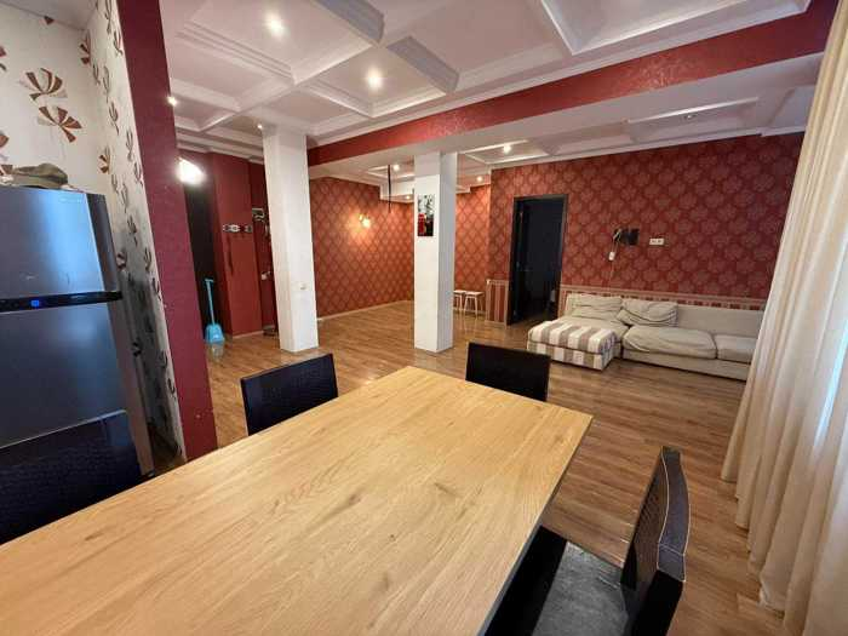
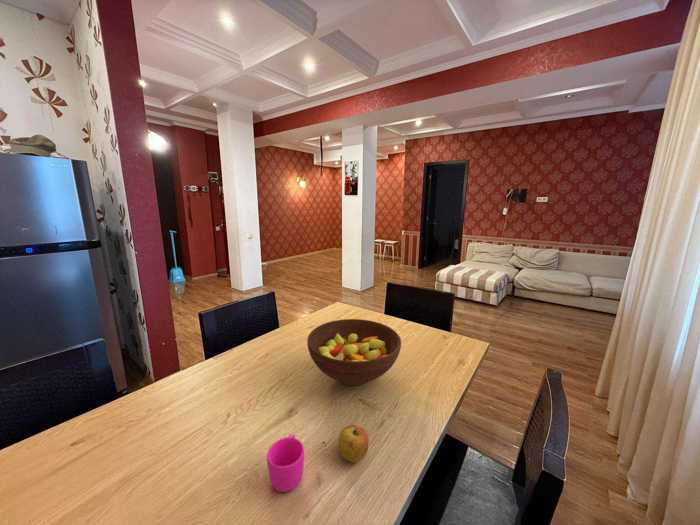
+ apple (353, 441)
+ fruit bowl (353, 356)
+ mug (284, 459)
